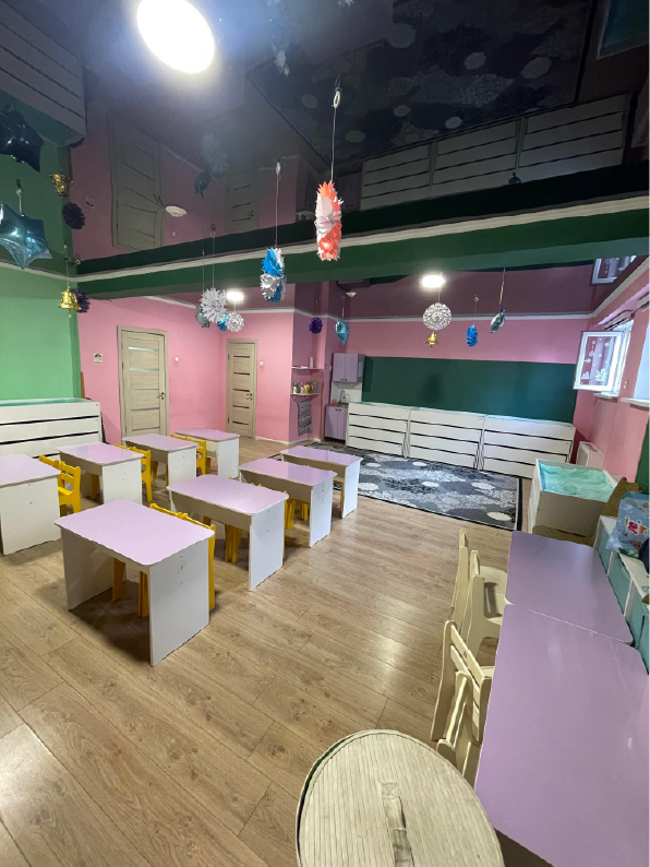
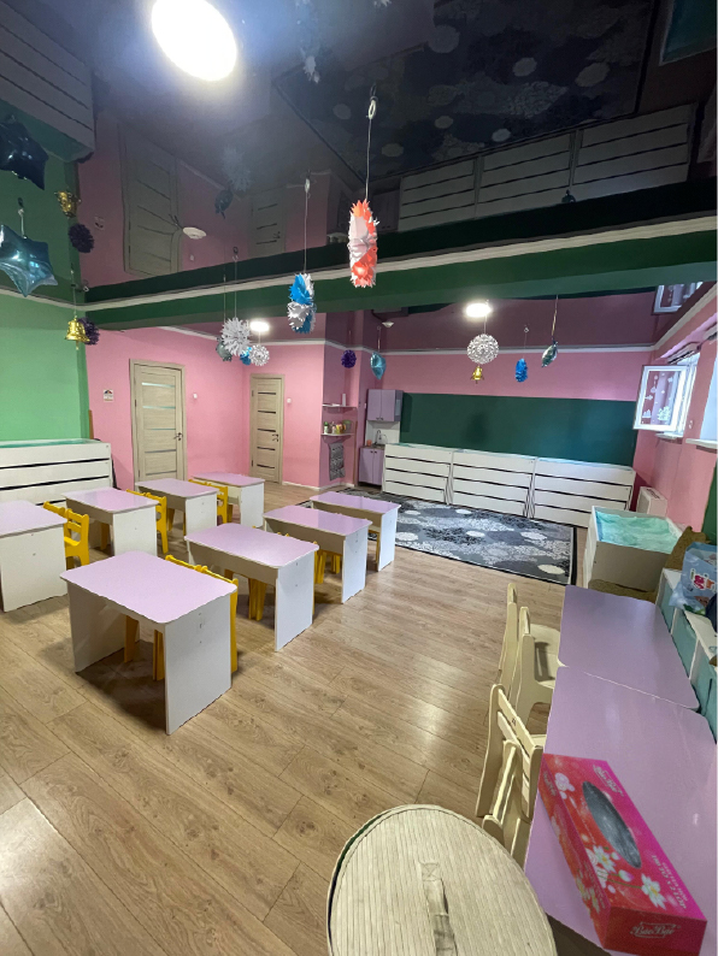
+ tissue box (605, 839)
